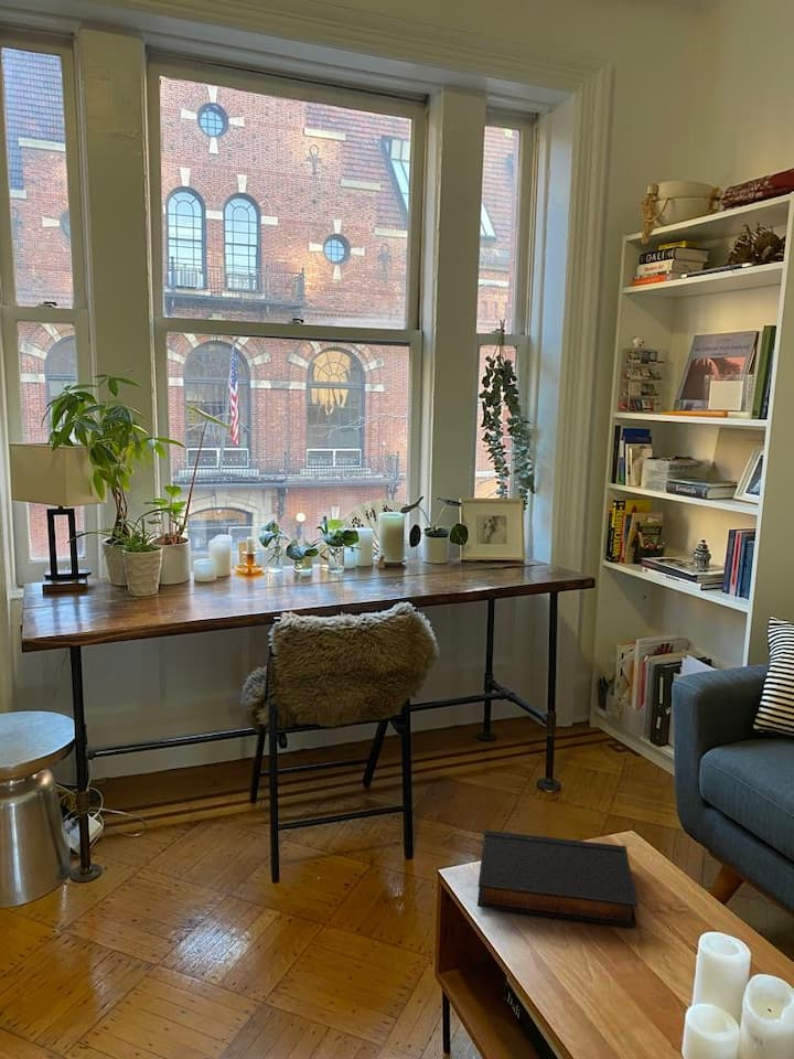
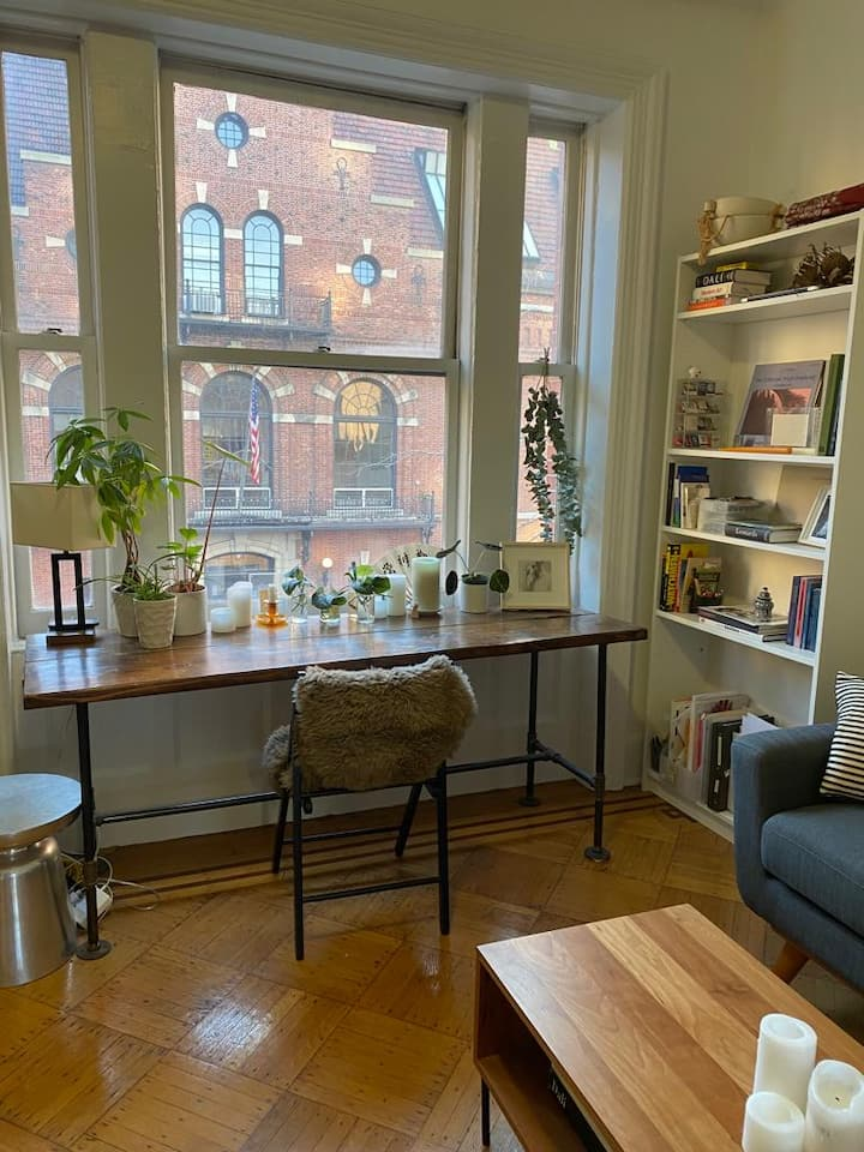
- book (555, 874)
